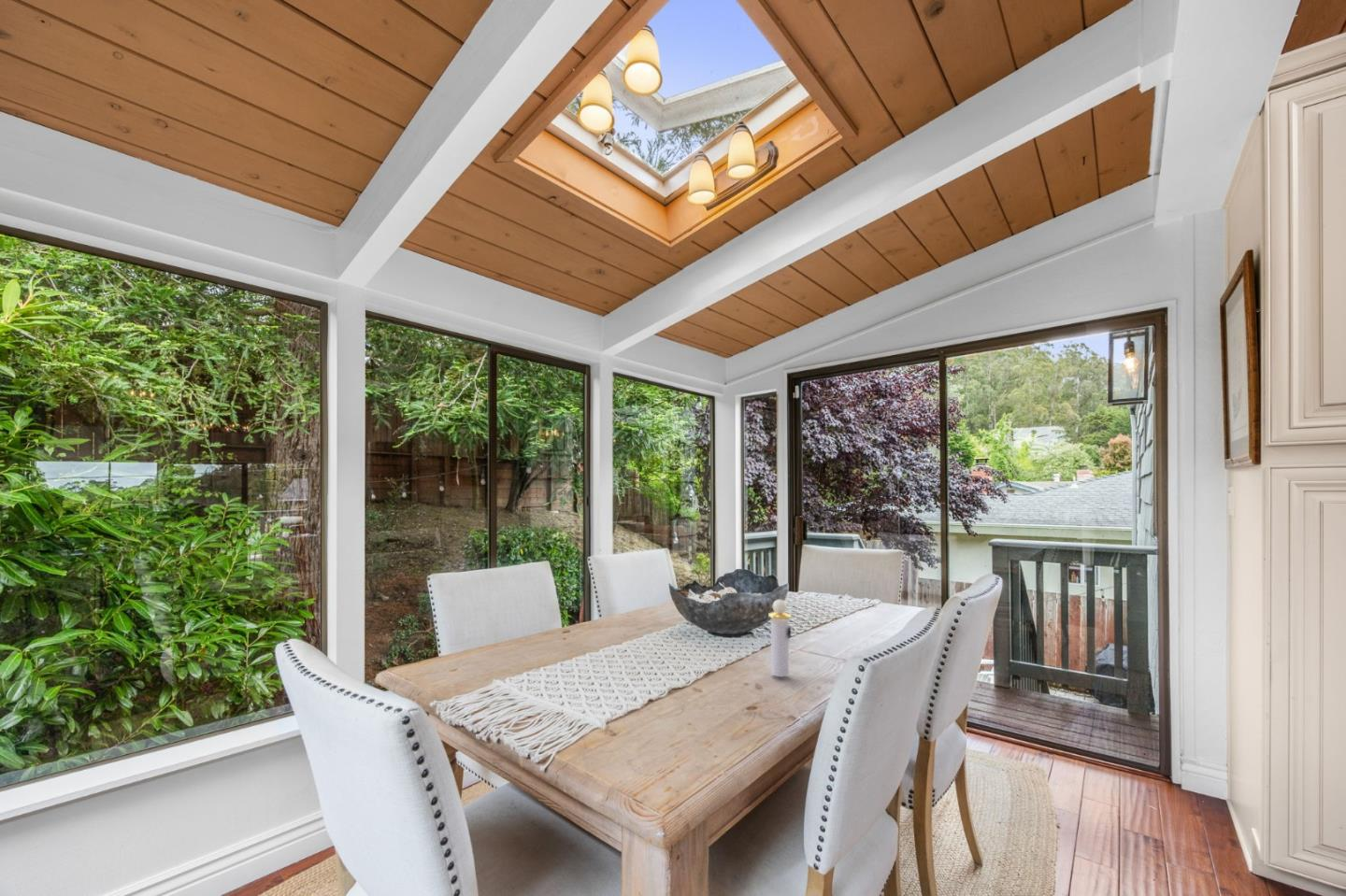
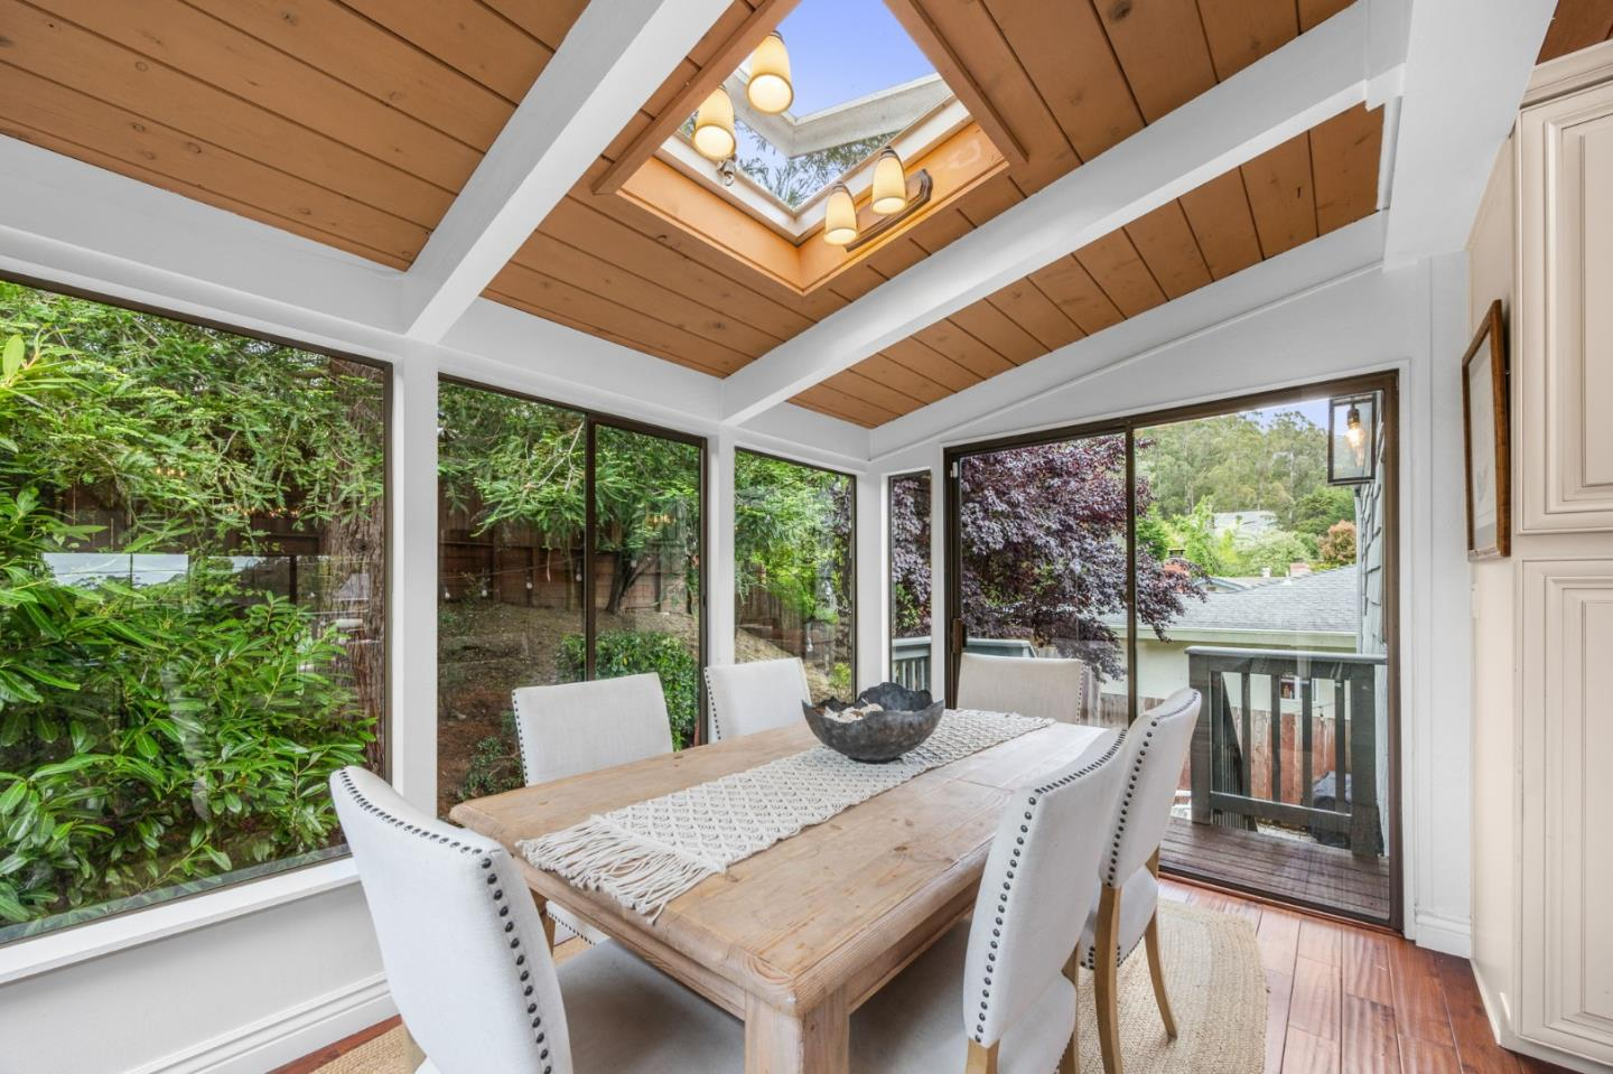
- perfume bottle (780, 637)
